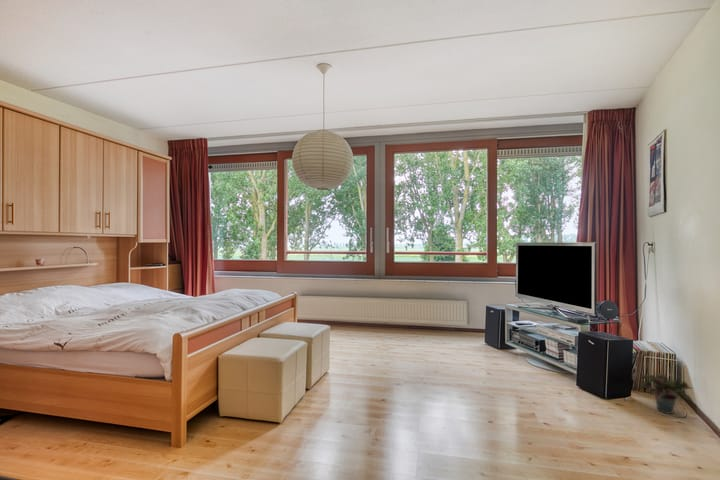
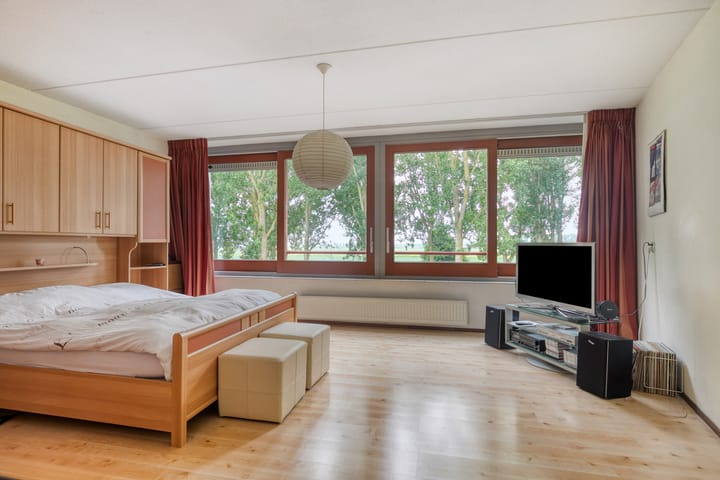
- potted plant (666, 394)
